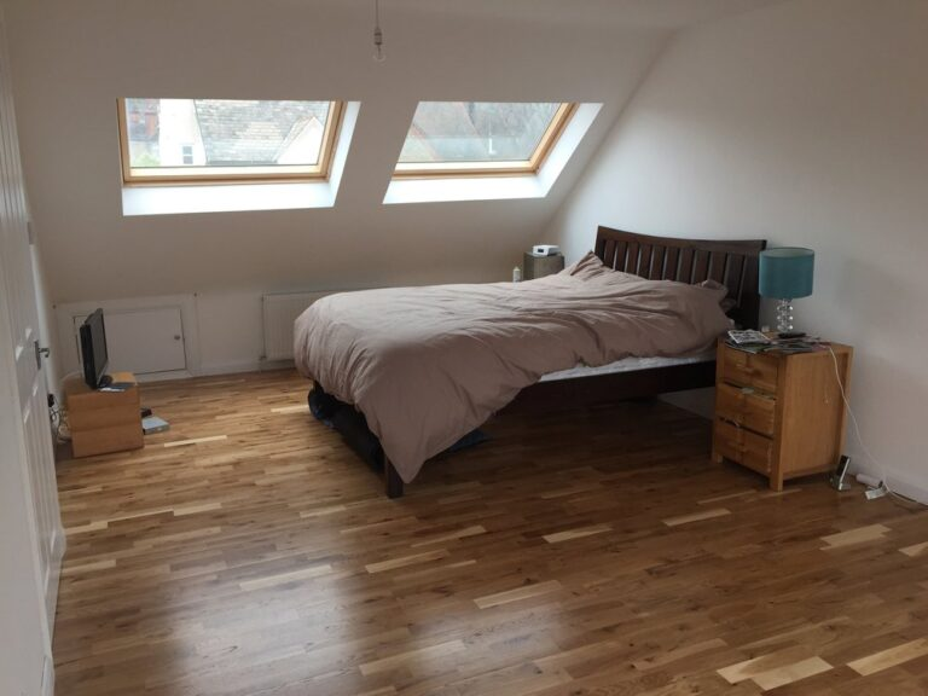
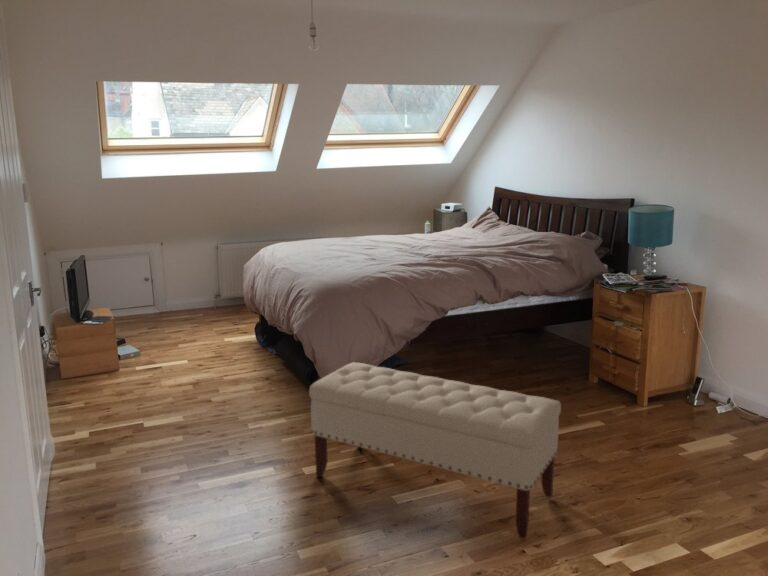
+ bench (430, 438)
